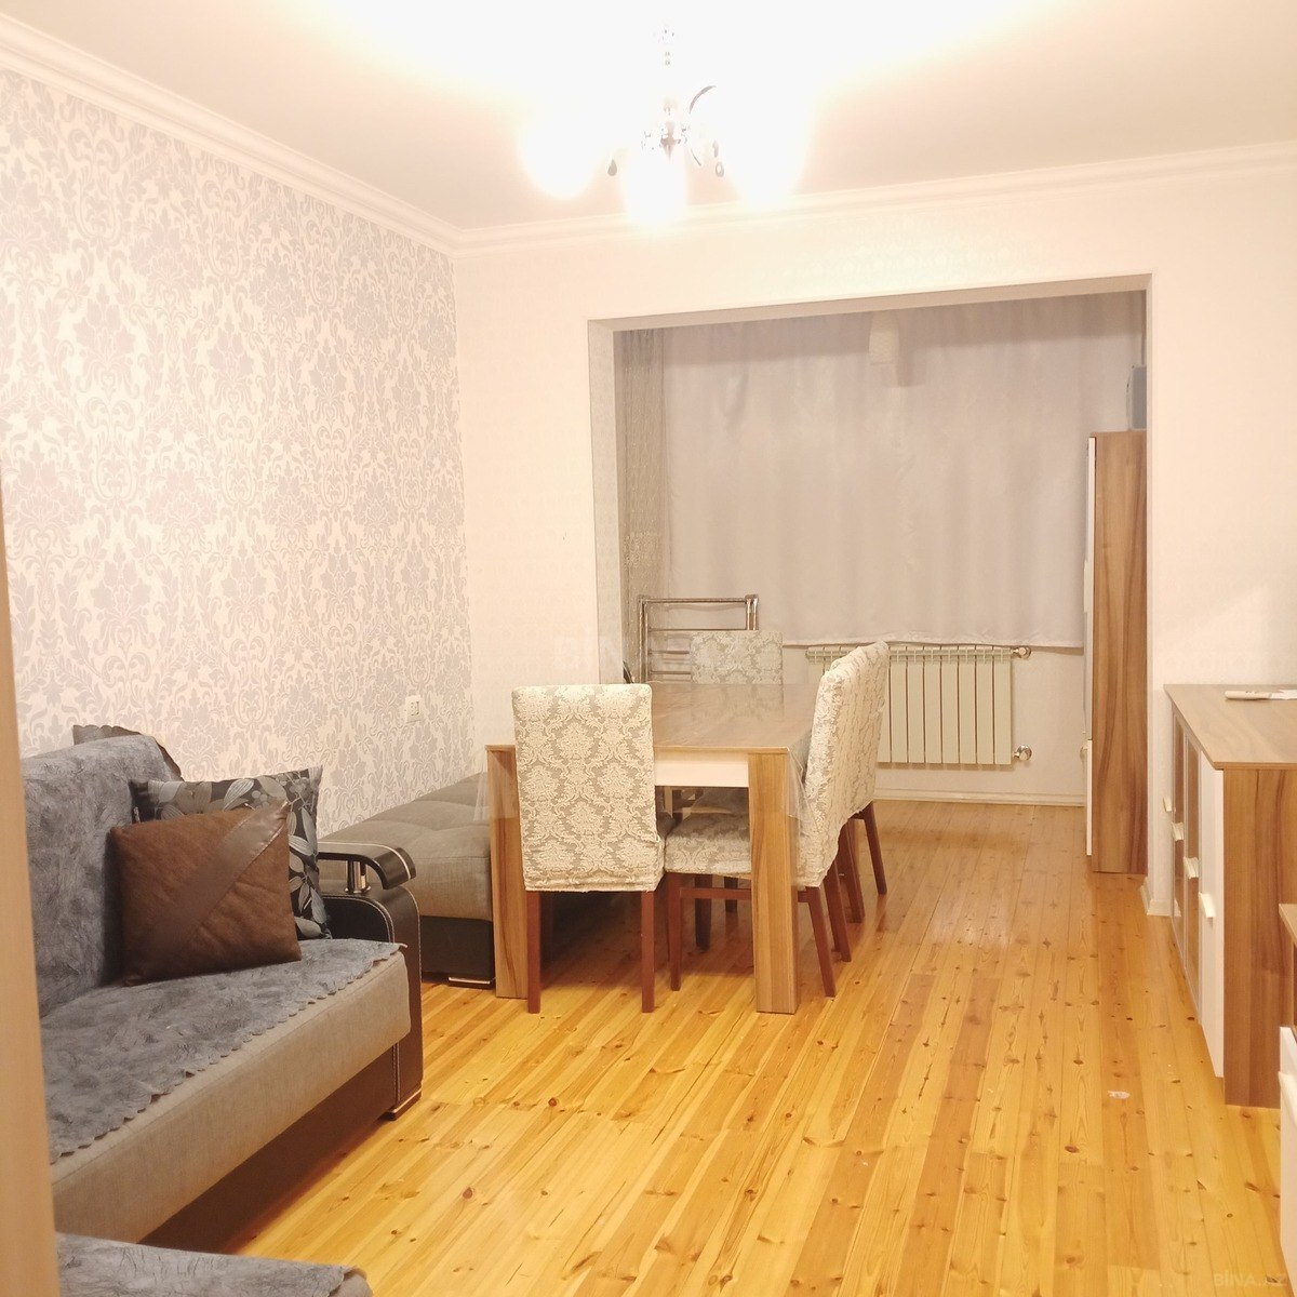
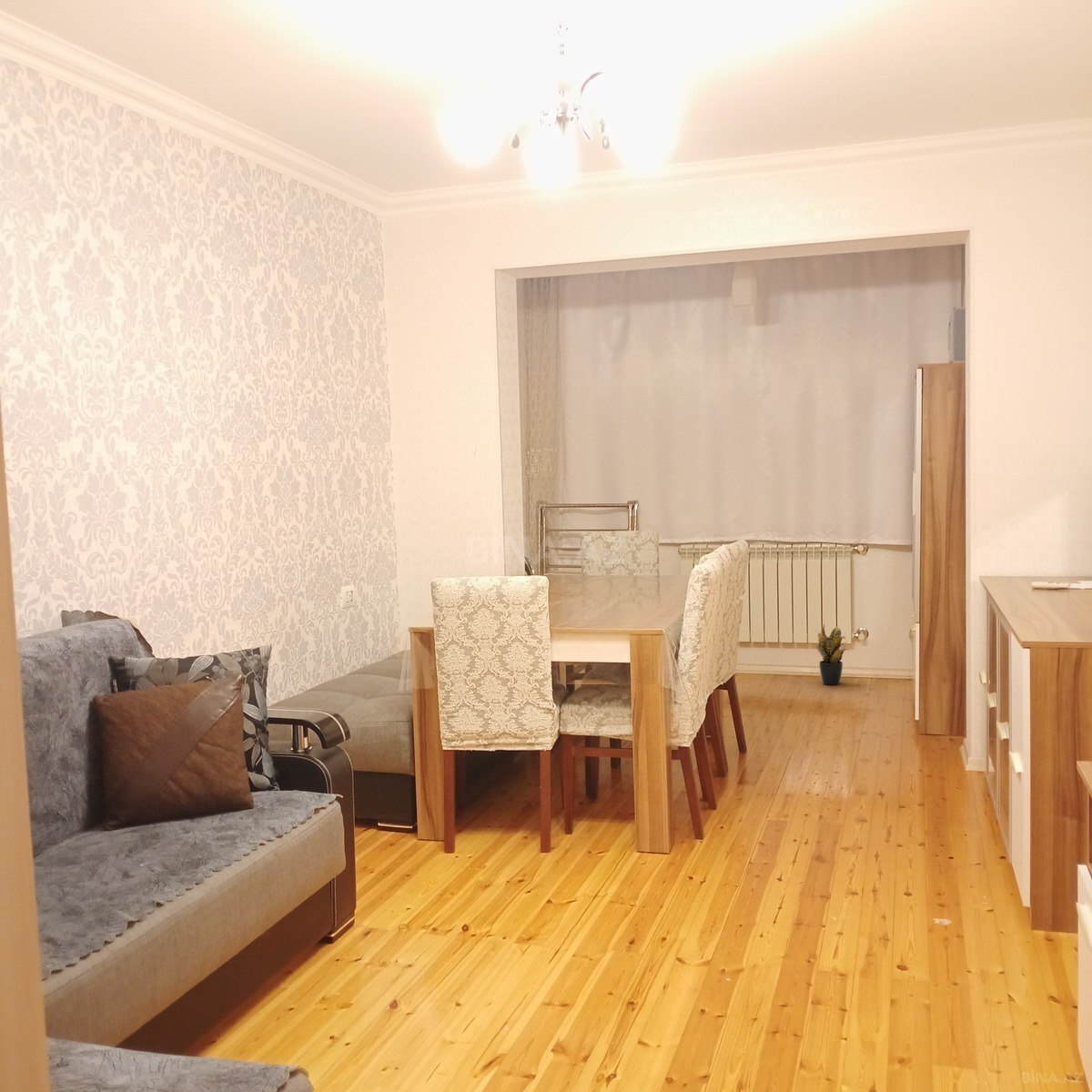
+ potted plant (832, 652)
